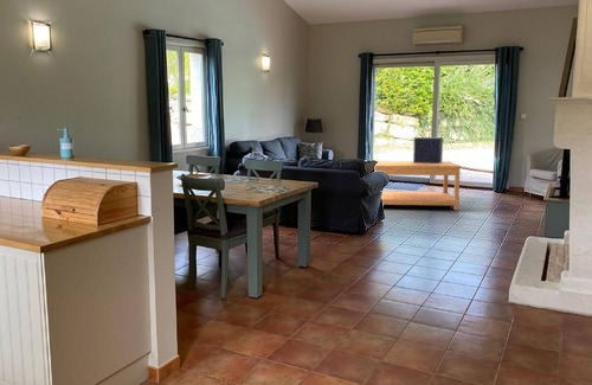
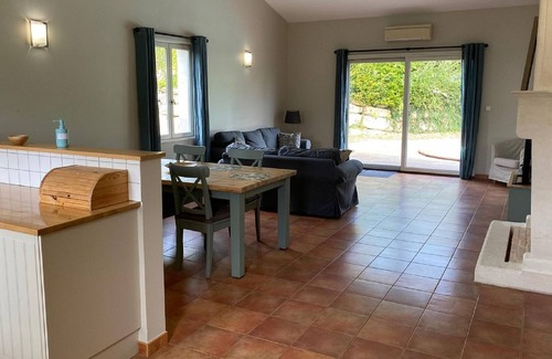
- coffee table (404, 192)
- decorative cube (427, 149)
